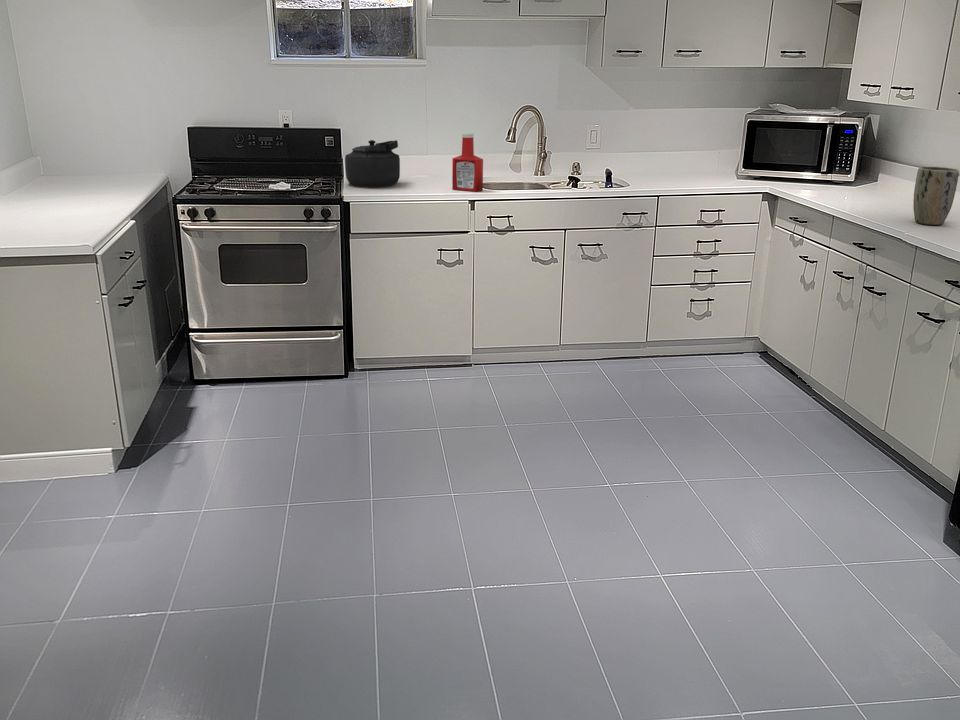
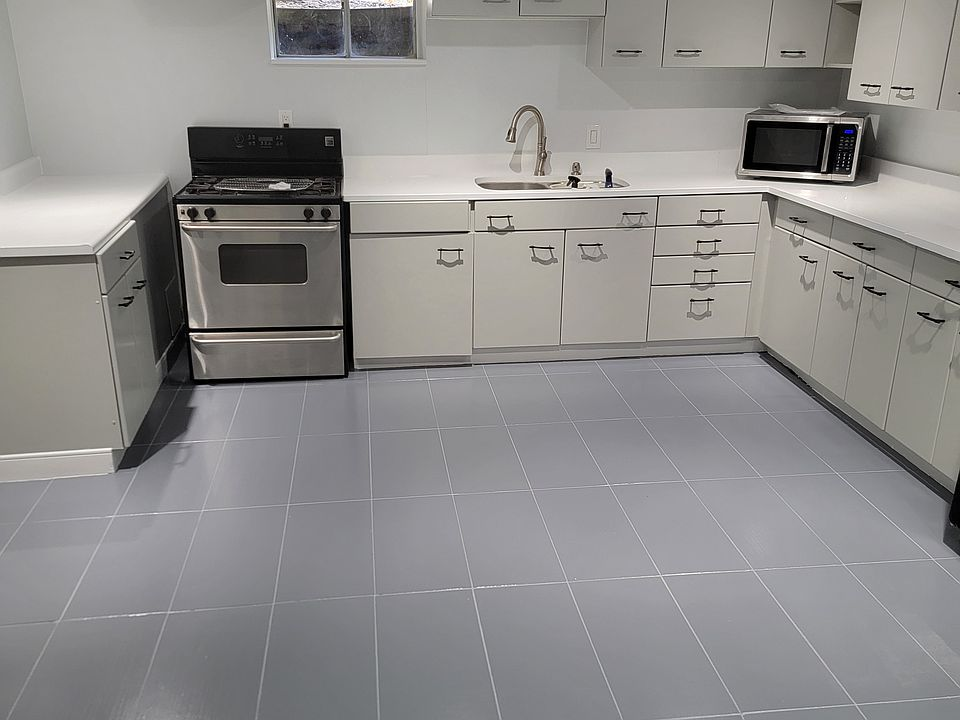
- kettle (373, 161)
- soap bottle (467, 161)
- plant pot (933, 195)
